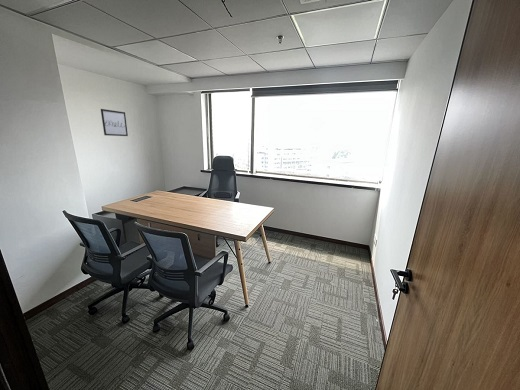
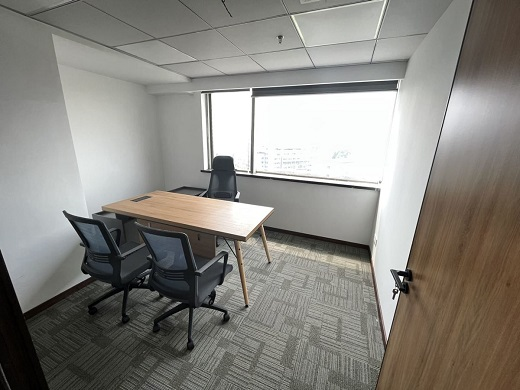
- wall art (115, 123)
